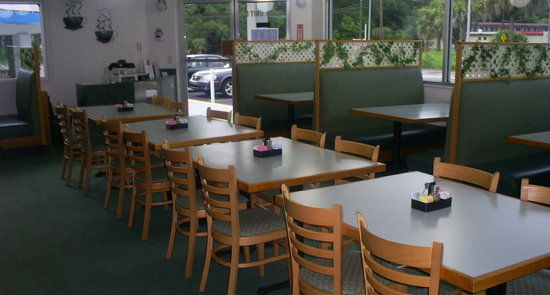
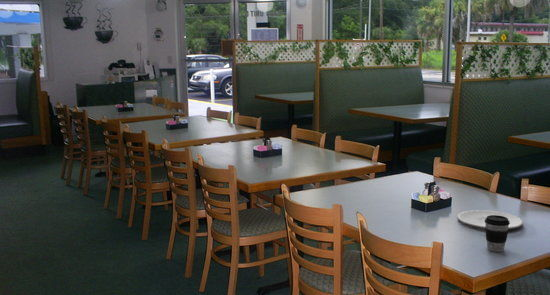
+ coffee cup (496, 233)
+ plate (486, 217)
